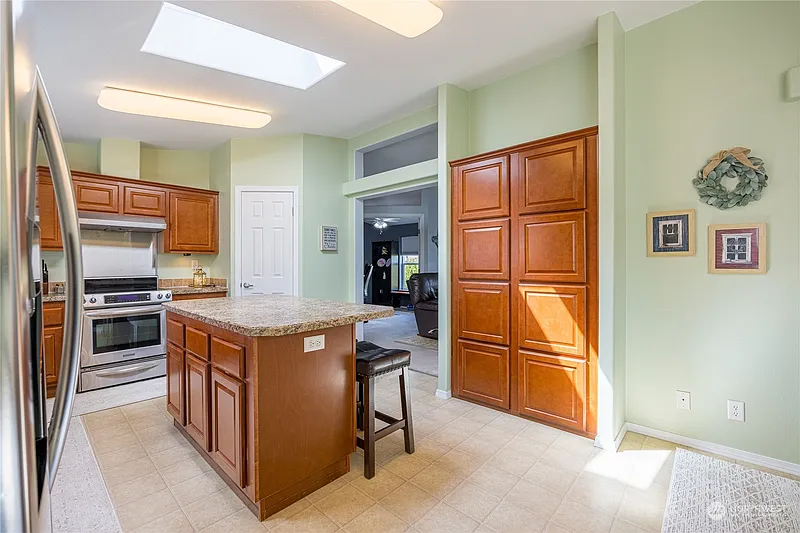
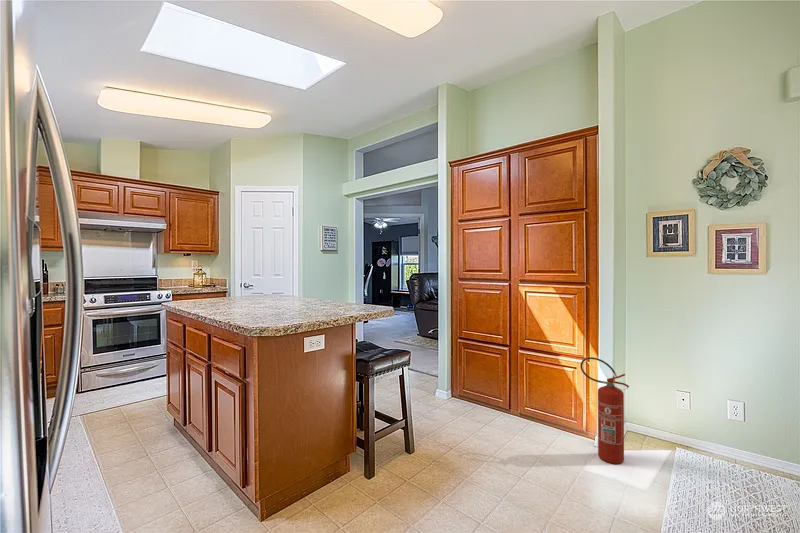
+ fire extinguisher (603, 407)
